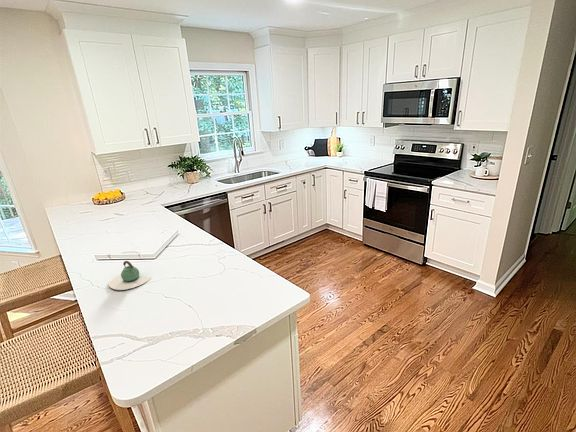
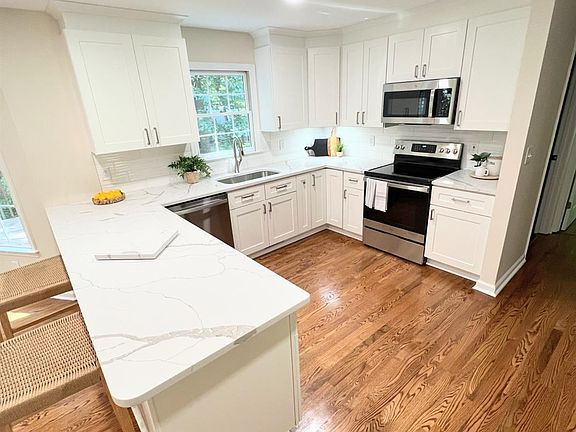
- teapot (129, 270)
